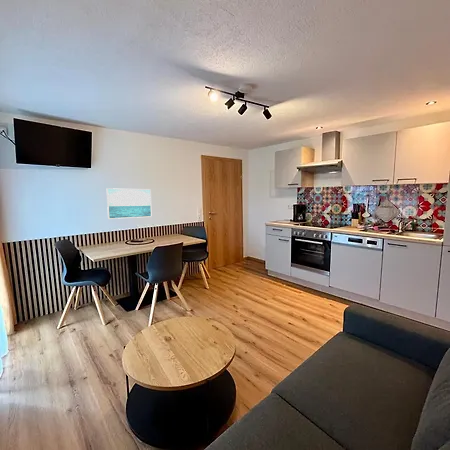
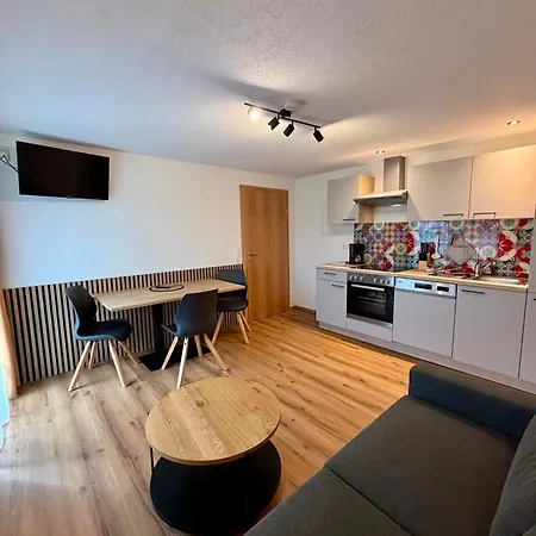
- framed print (130, 203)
